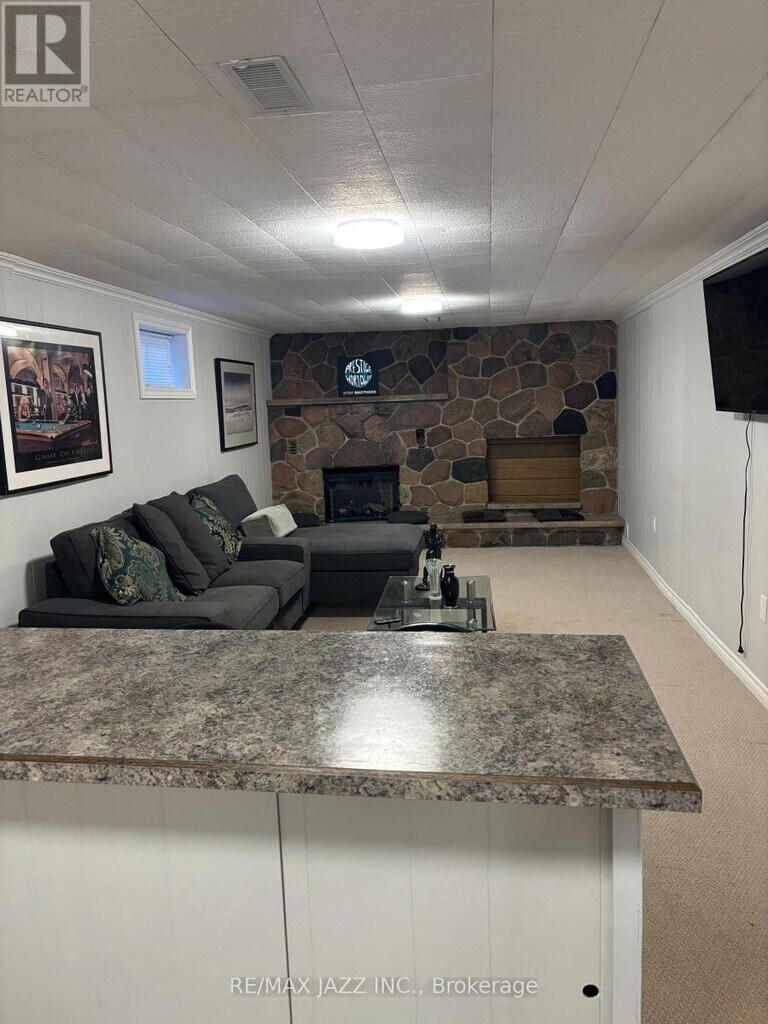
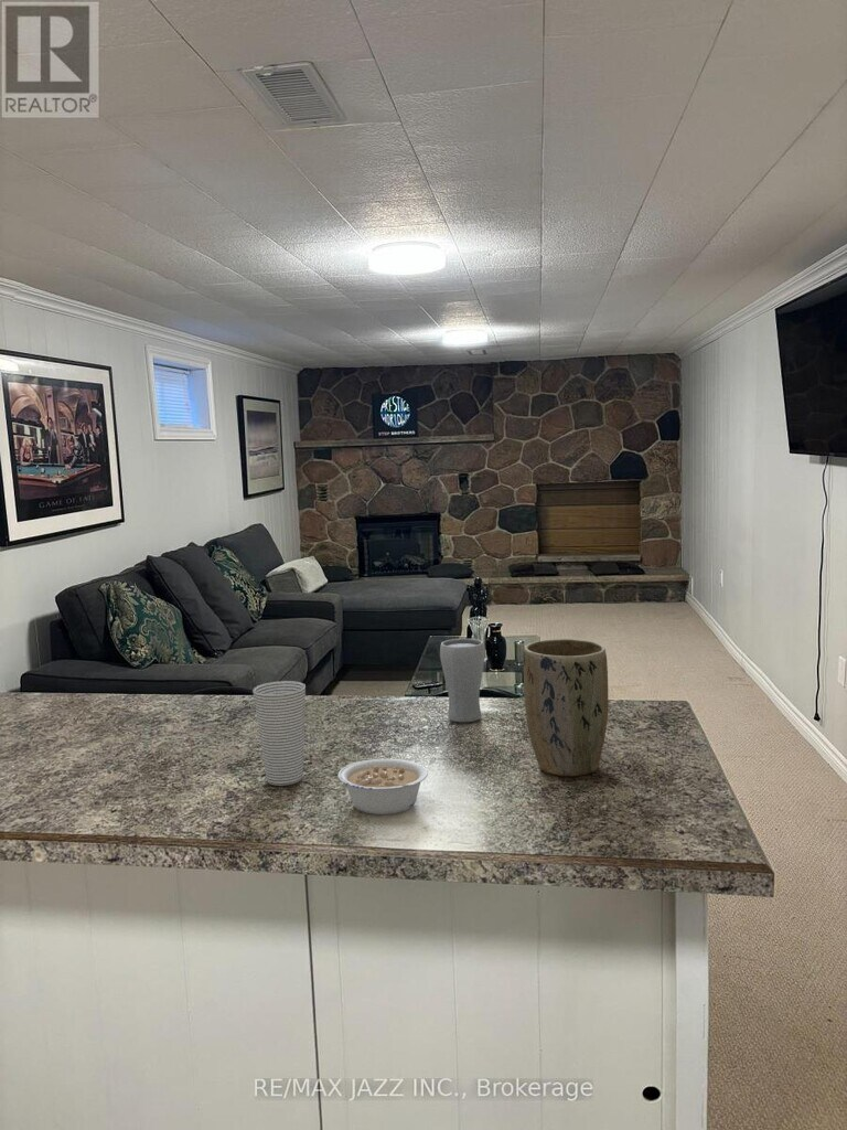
+ plant pot (566, 706)
+ legume (386, 785)
+ drinking glass (463, 680)
+ cup (281, 733)
